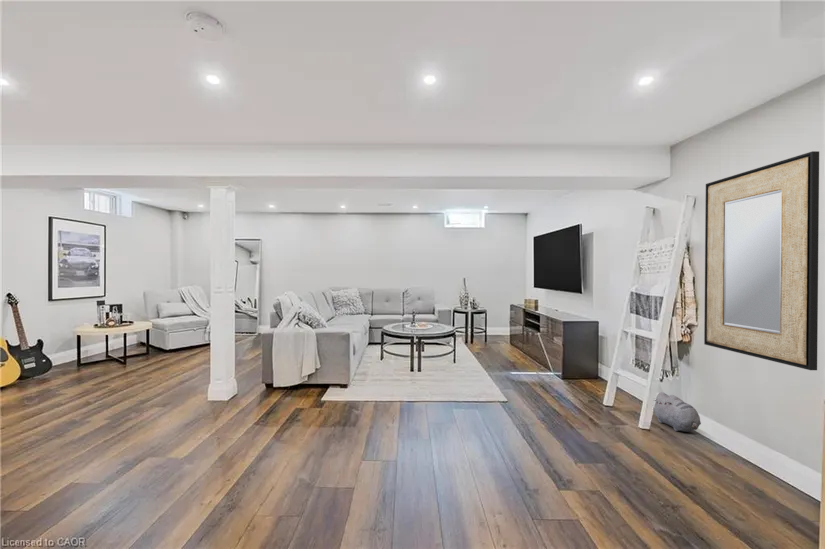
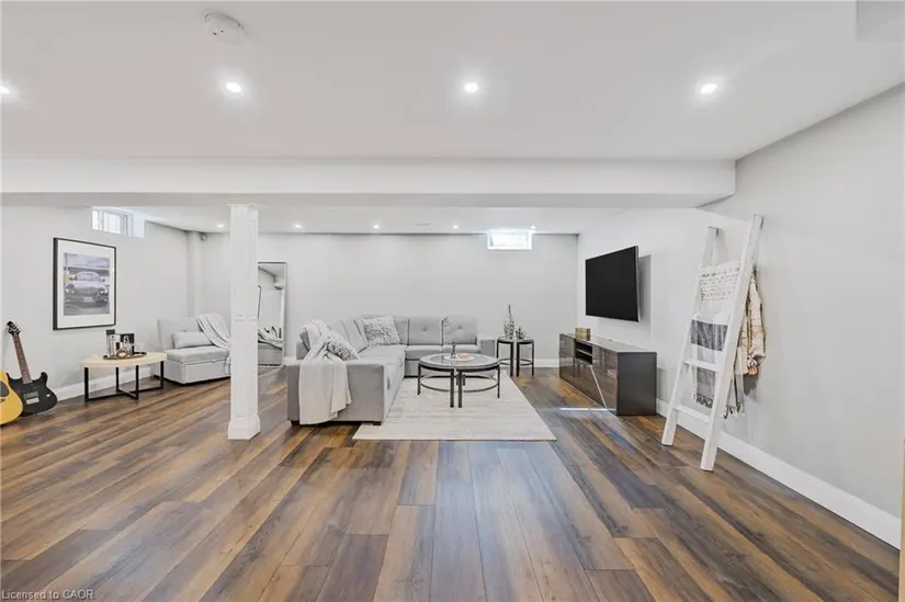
- plush toy (679, 412)
- home mirror (752, 262)
